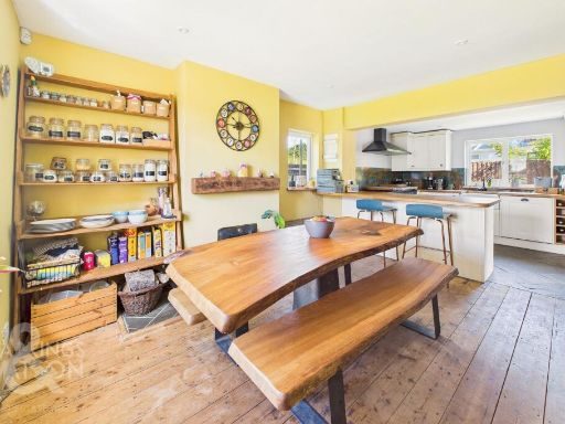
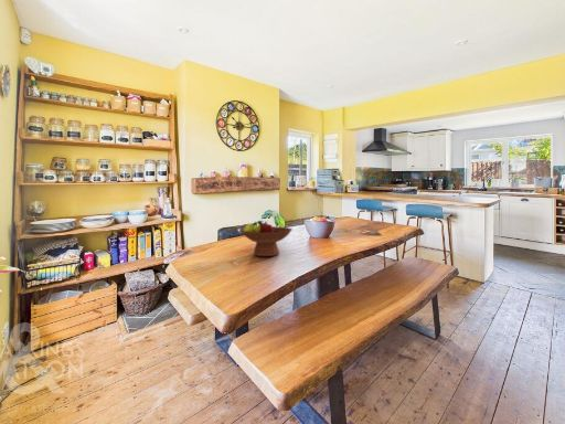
+ fruit bowl (266, 236)
